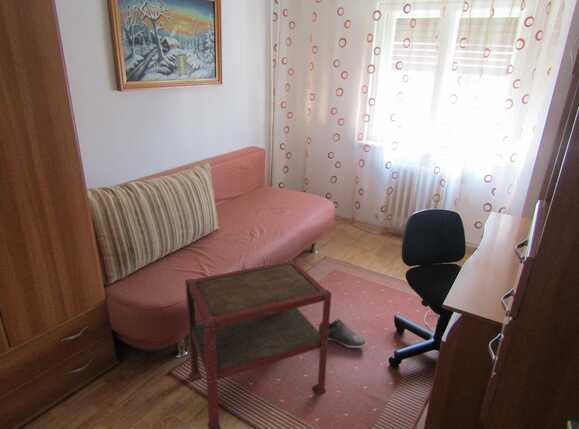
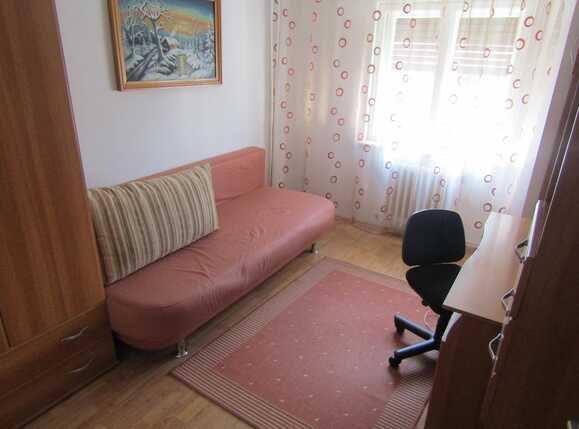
- side table (256, 336)
- shoe (342, 331)
